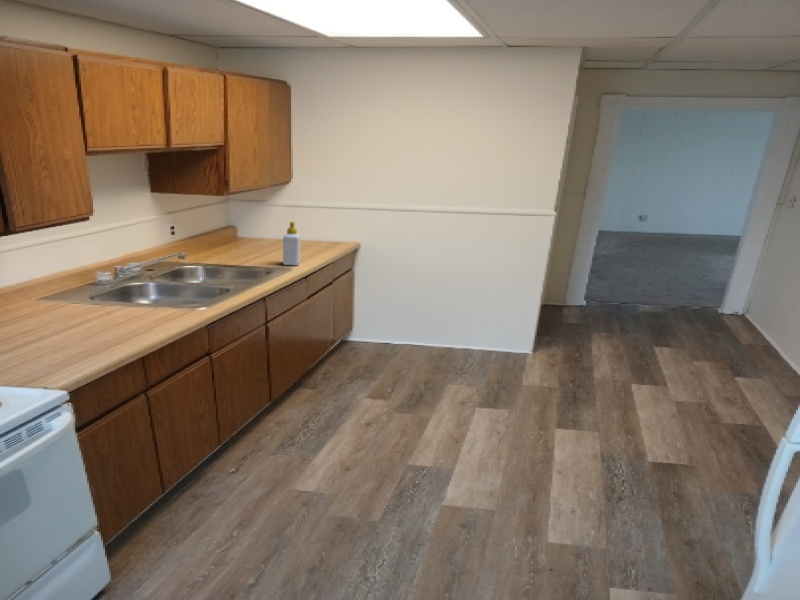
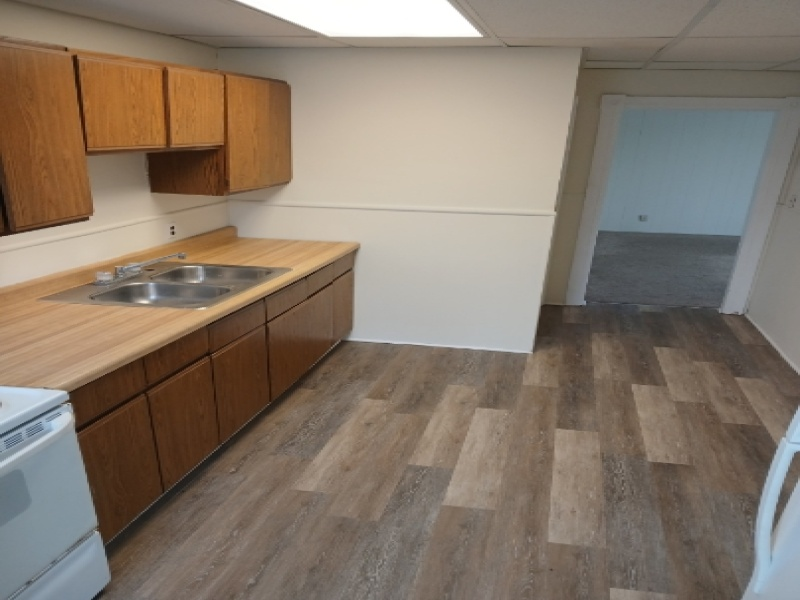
- soap bottle (291, 243)
